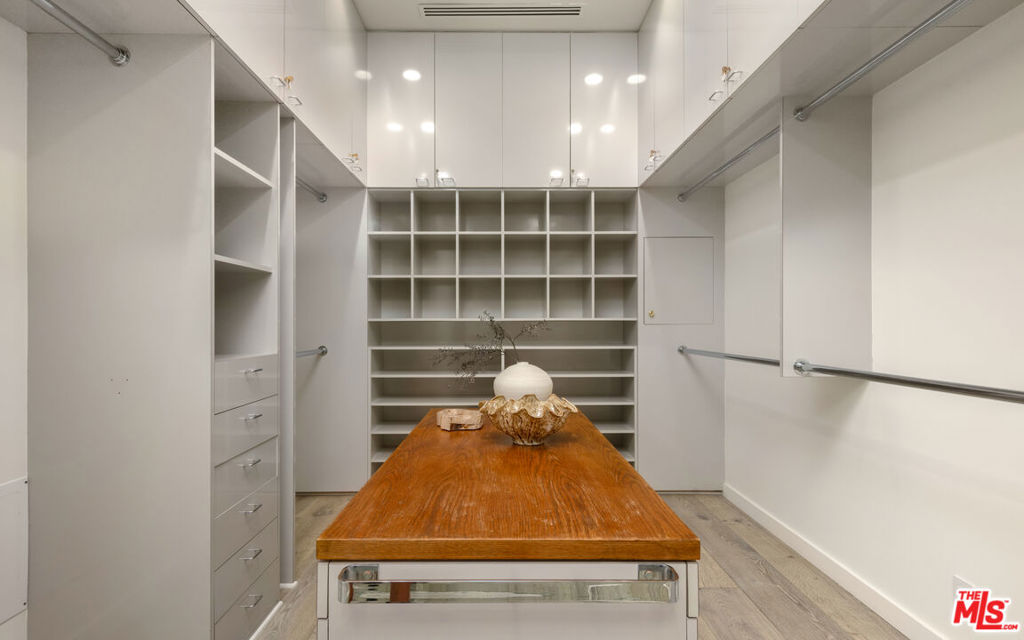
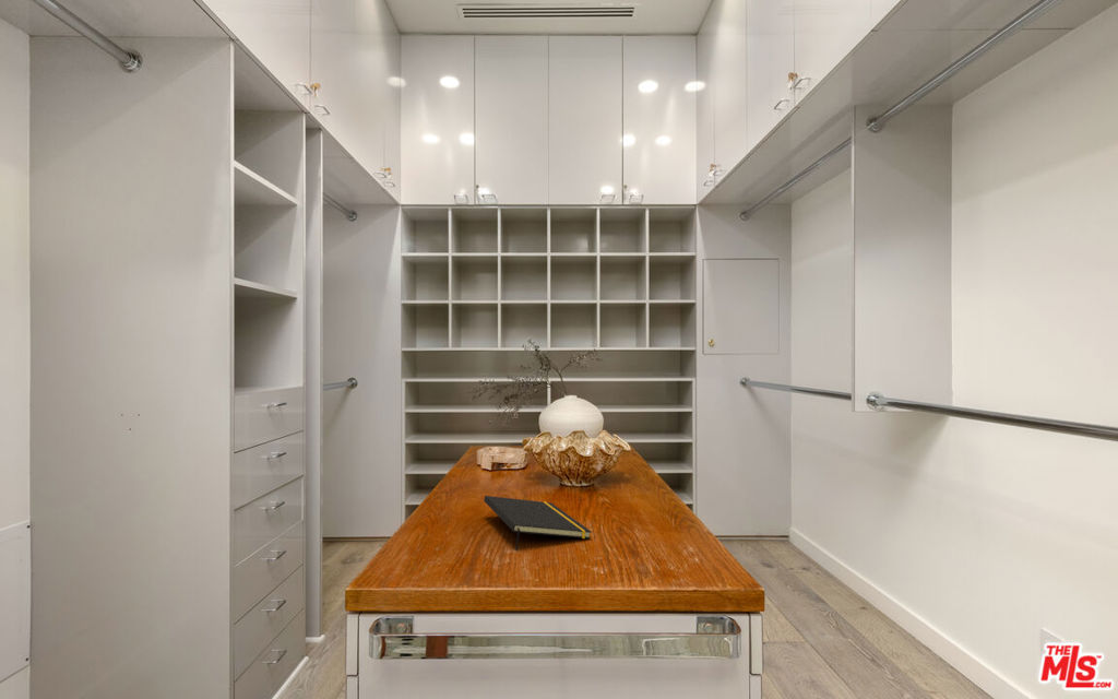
+ notepad (534, 516)
